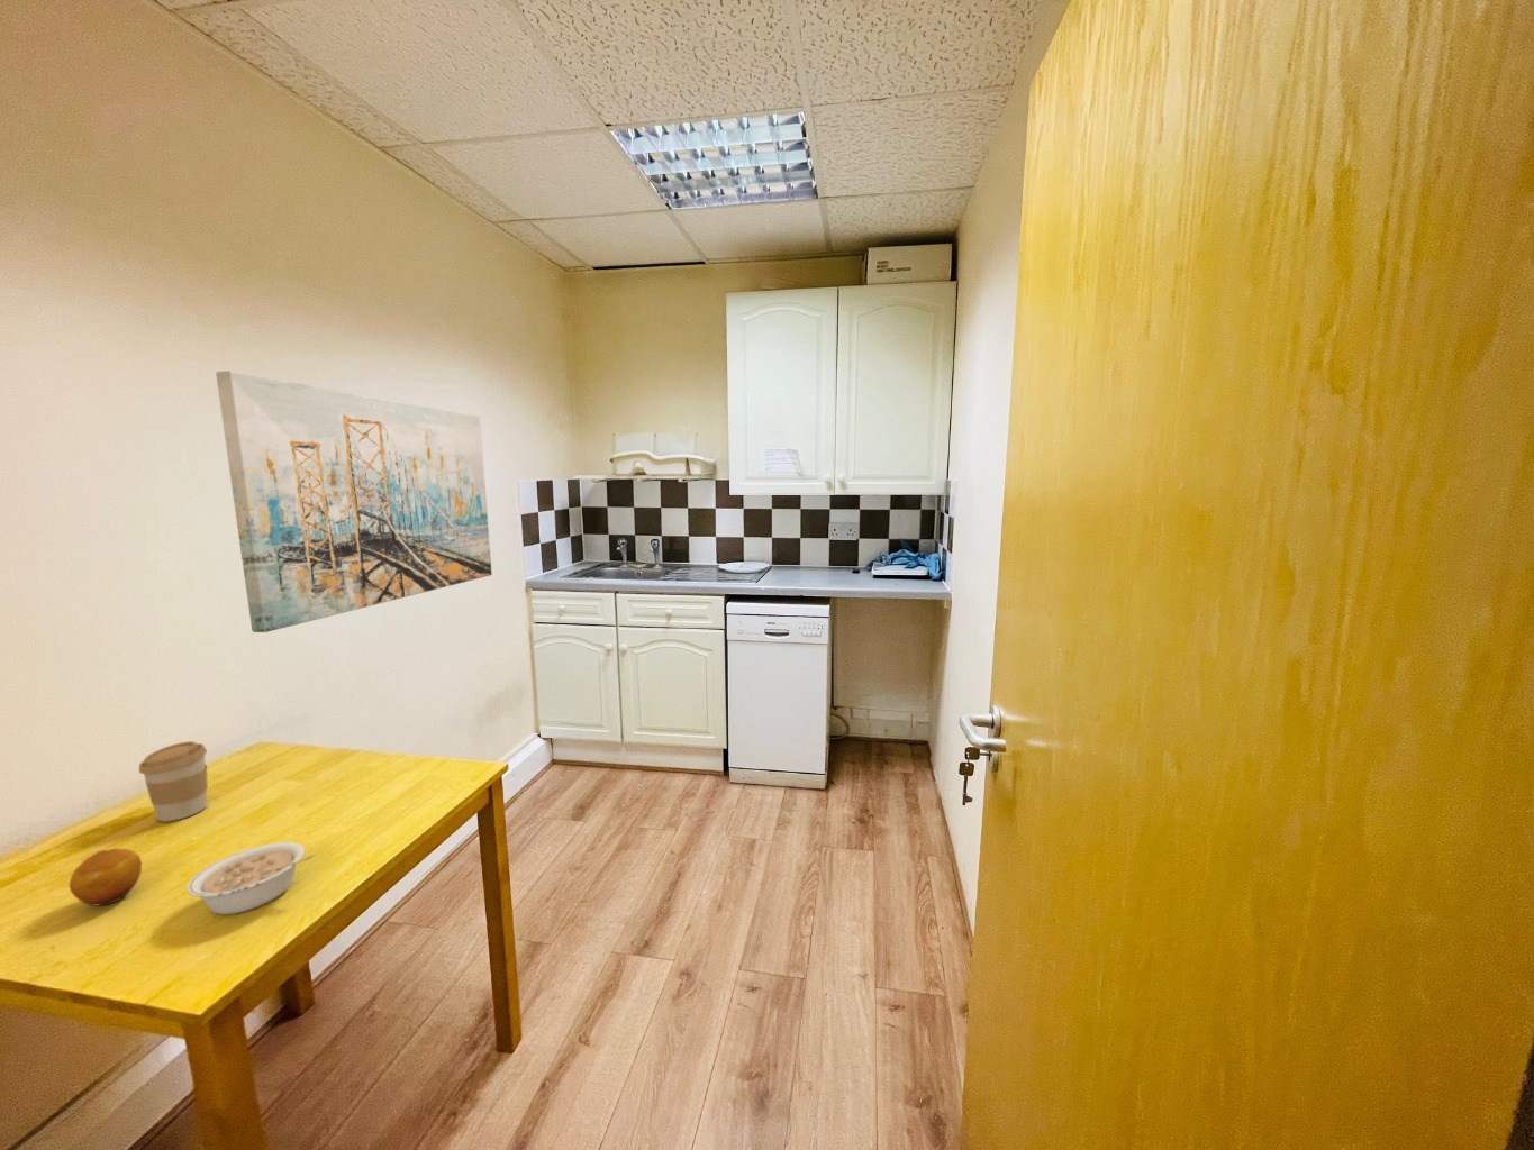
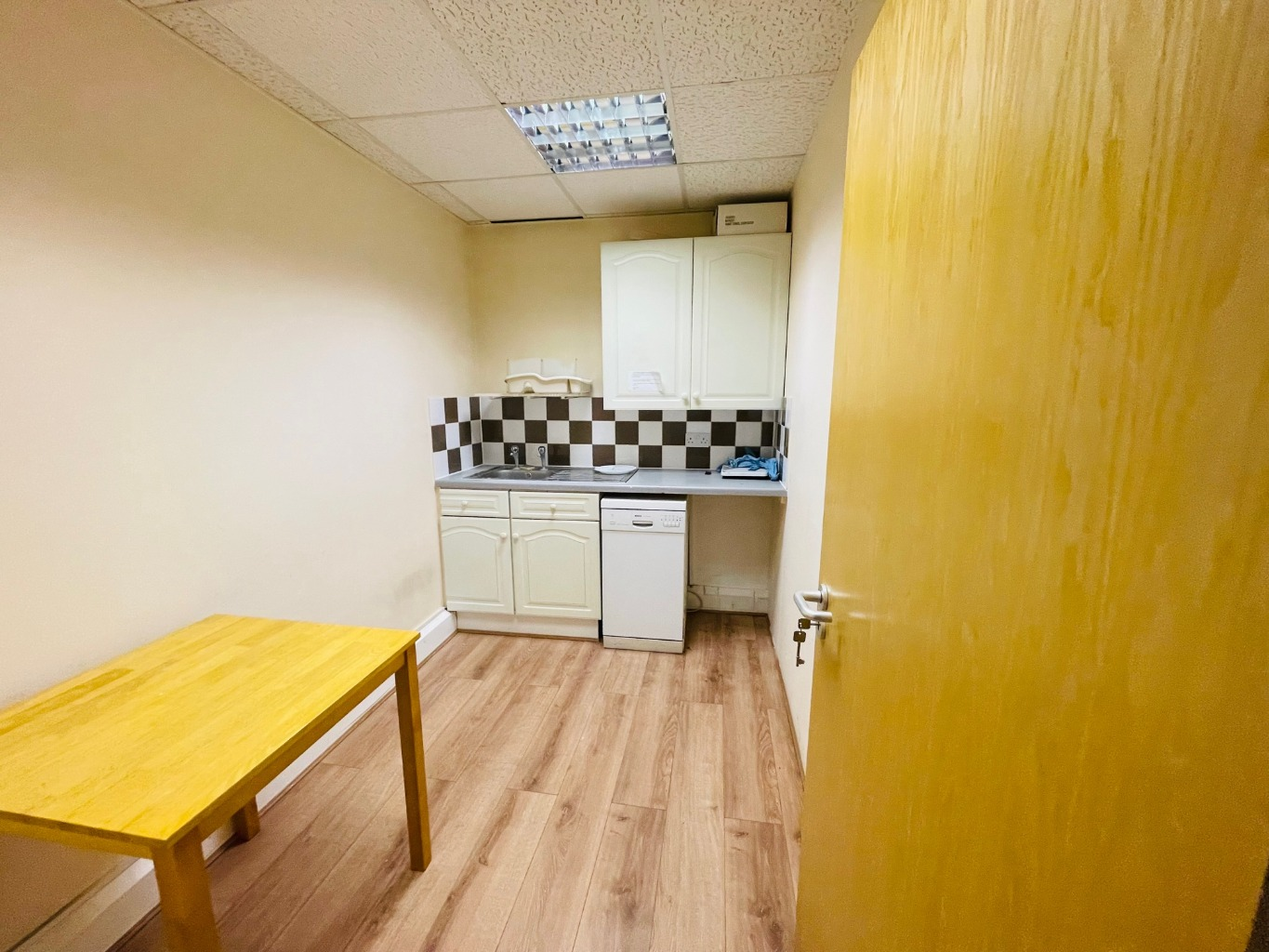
- coffee cup (176, 779)
- legume (254, 876)
- wall art (390, 500)
- fruit (106, 875)
